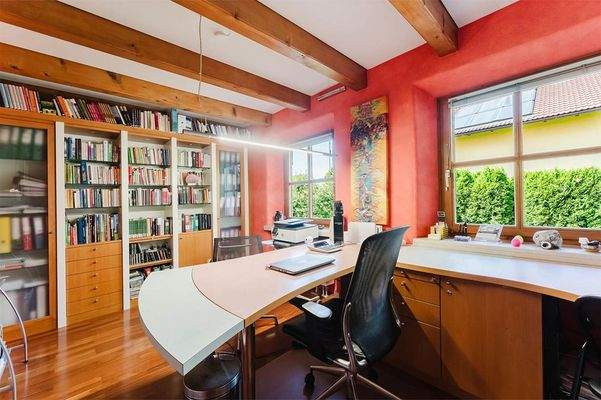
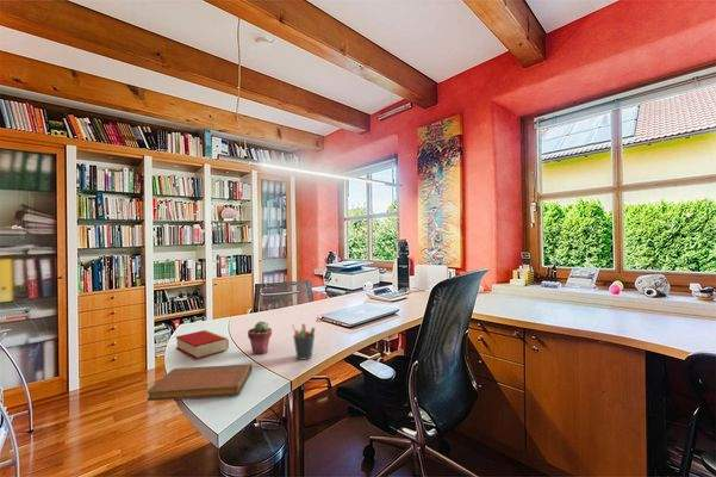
+ book (201, 342)
+ potted succulent (260, 336)
+ notebook (204, 379)
+ pen holder (304, 340)
